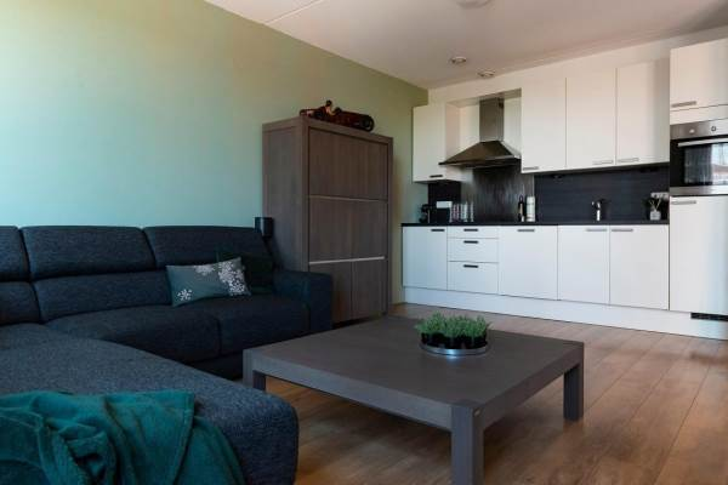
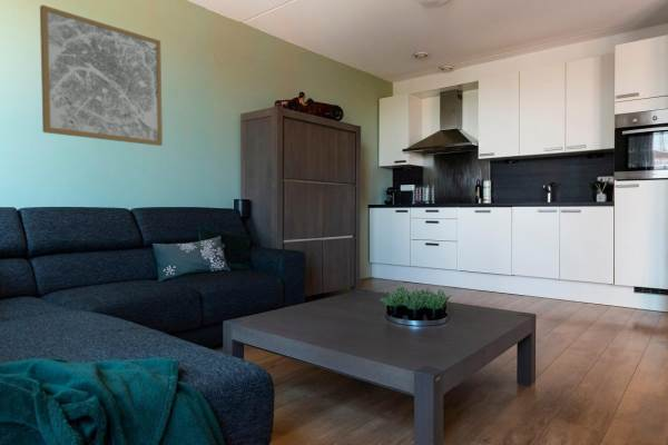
+ wall art (107, 82)
